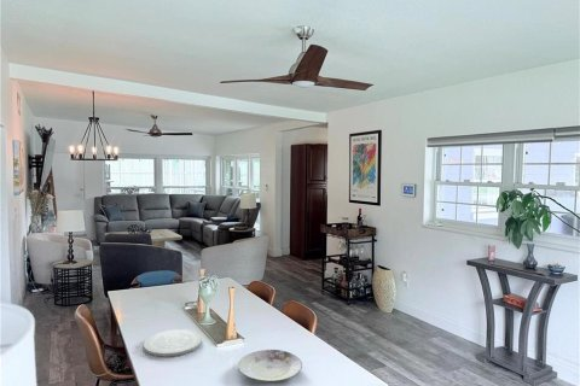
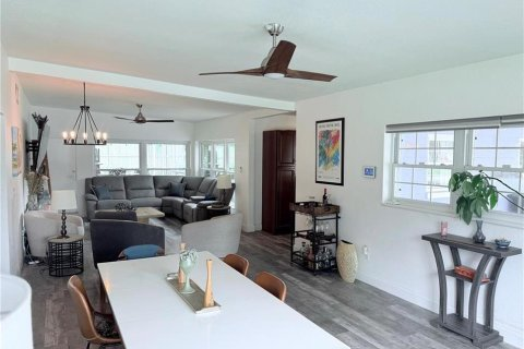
- plate (269, 367)
- plate (173, 341)
